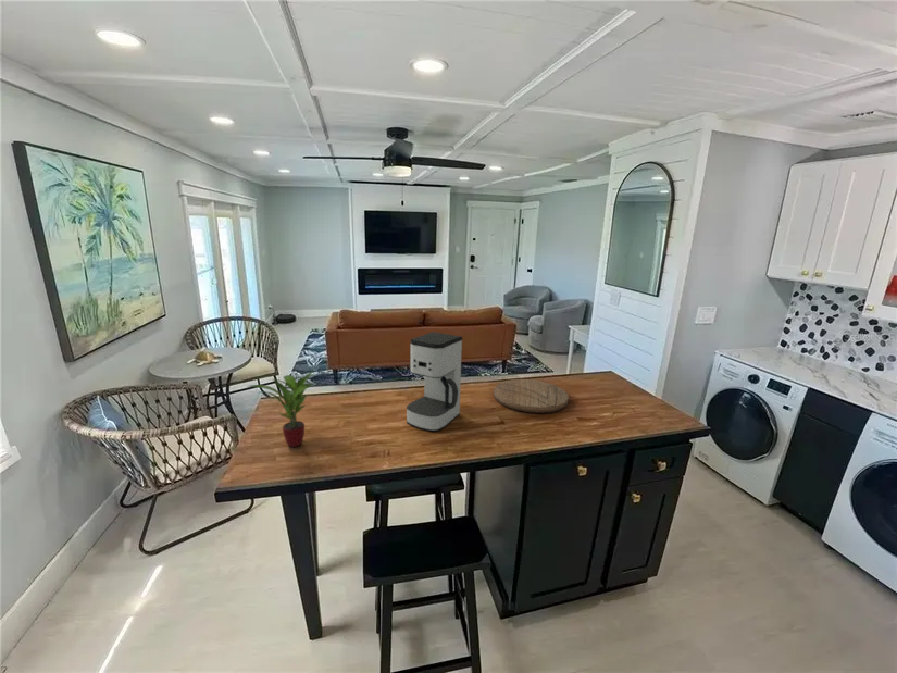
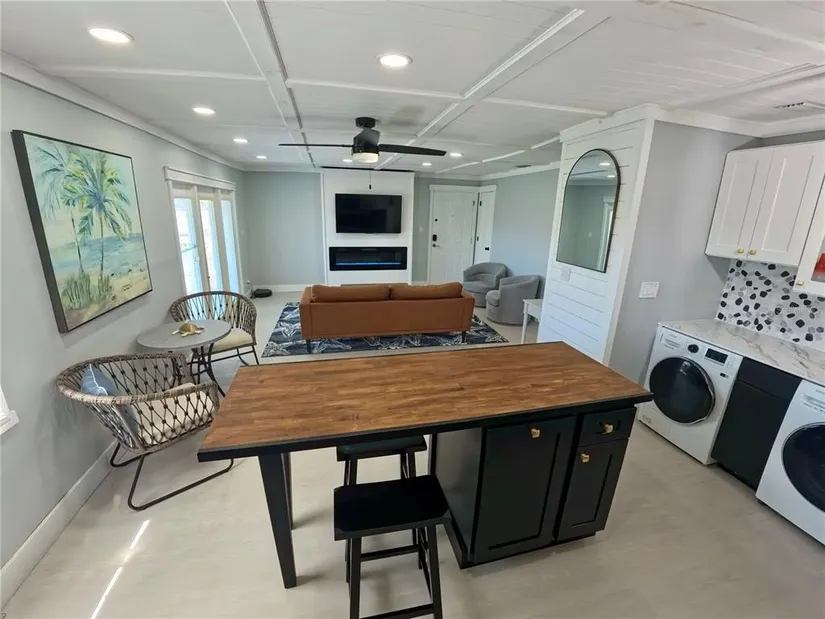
- cutting board (530, 394)
- coffee maker (436, 379)
- potted plant (286, 411)
